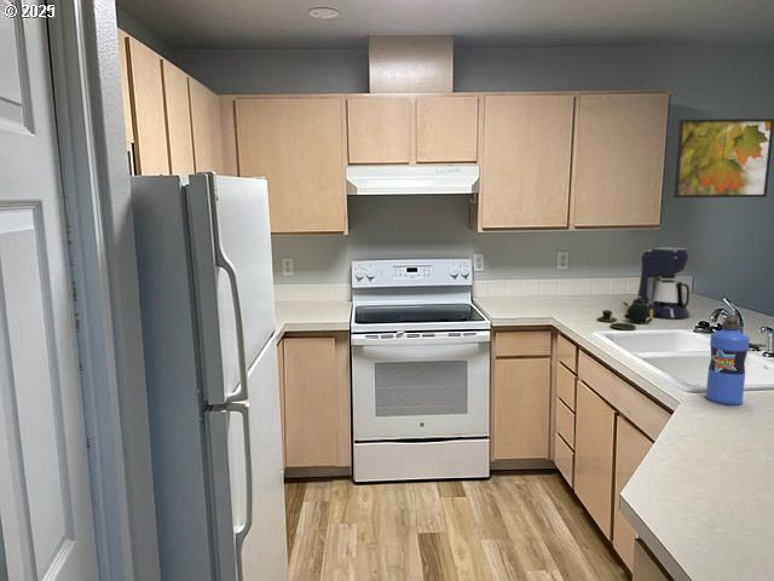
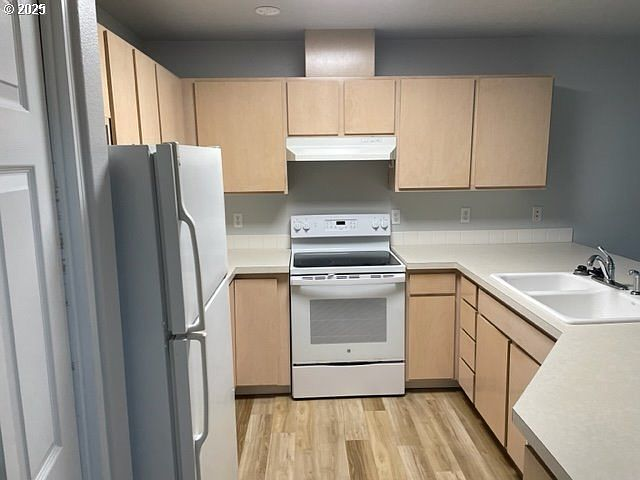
- coffee maker (663, 281)
- water bottle (727, 357)
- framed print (723, 159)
- teapot (625, 310)
